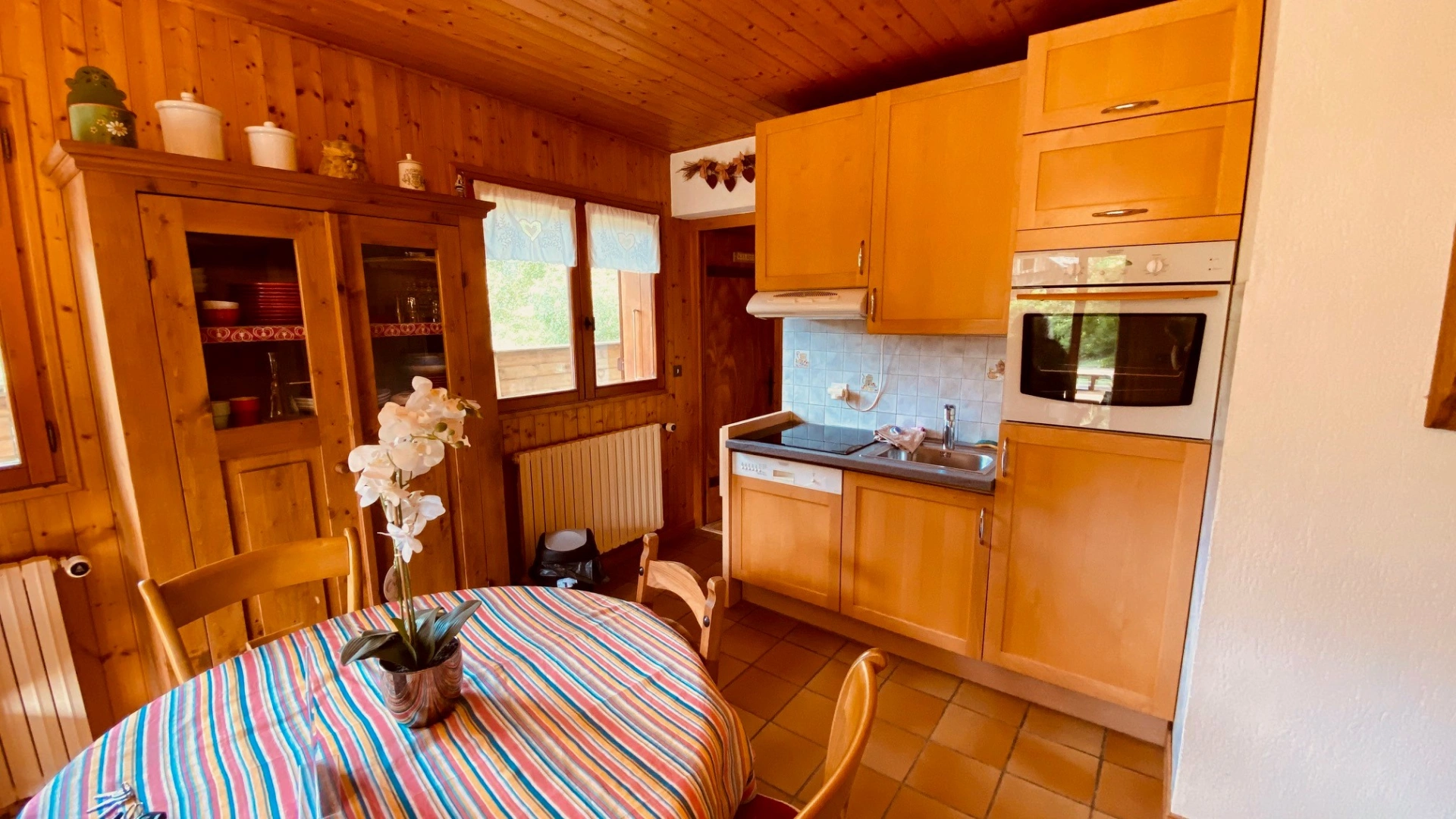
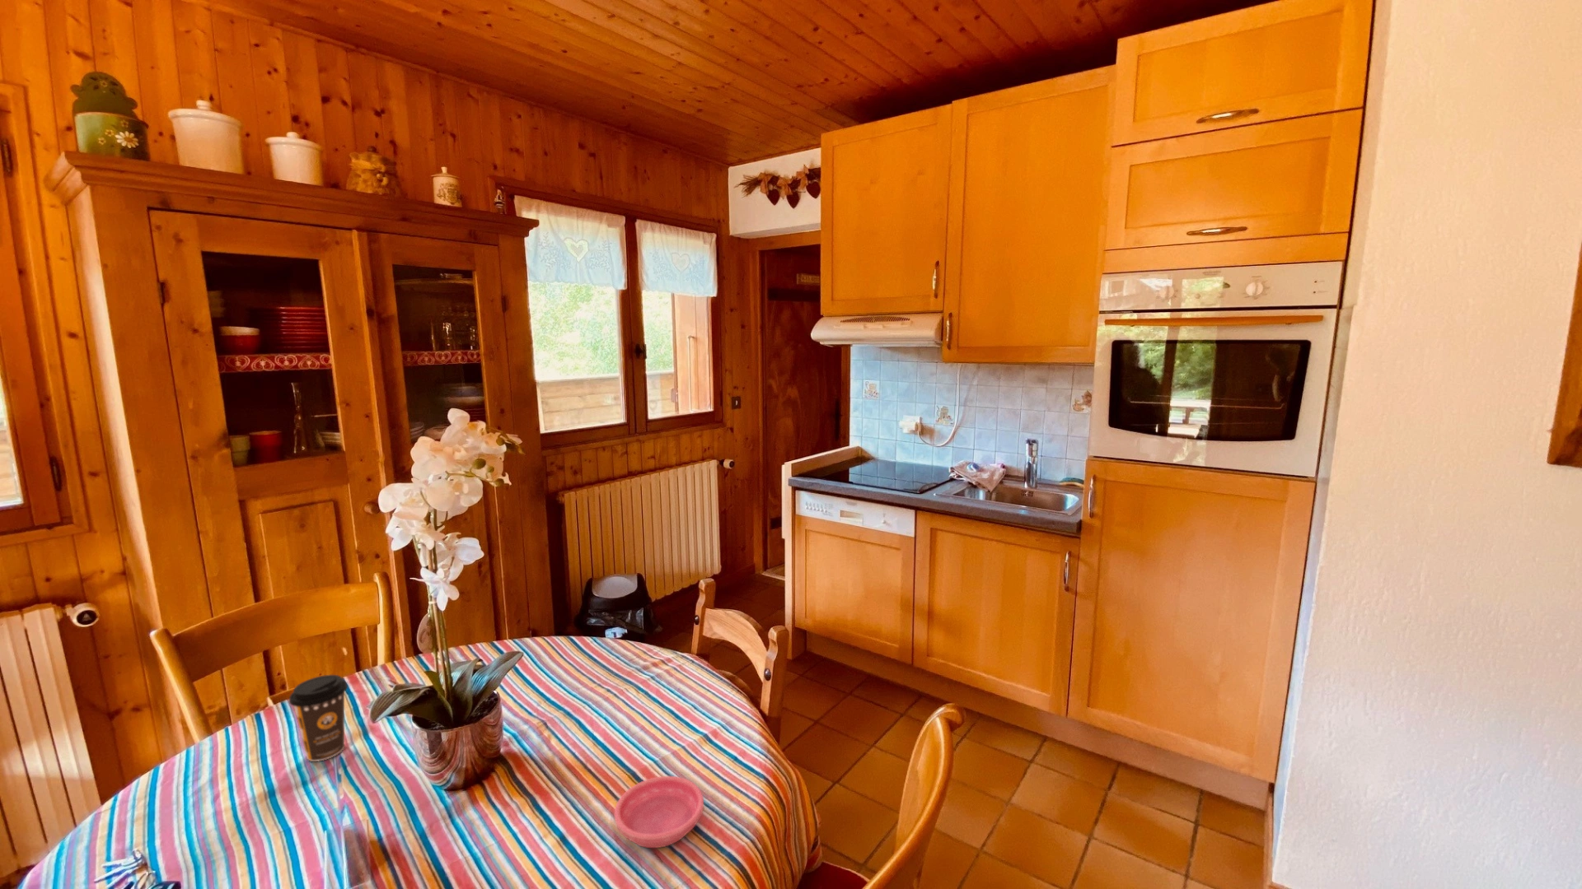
+ coffee cup (322, 717)
+ saucer (660, 813)
